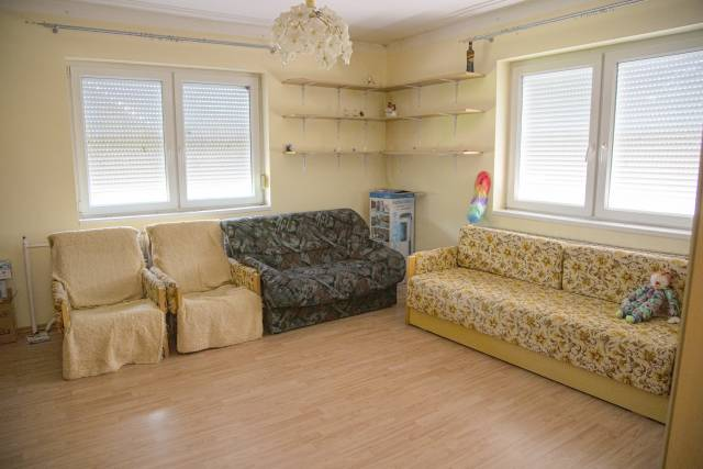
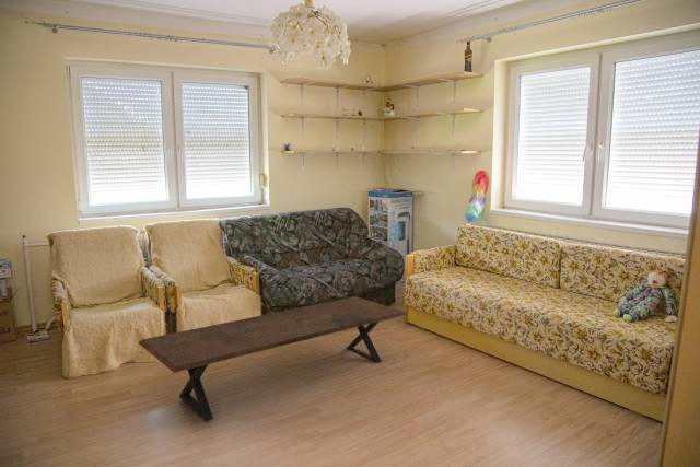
+ coffee table (284, 345)
